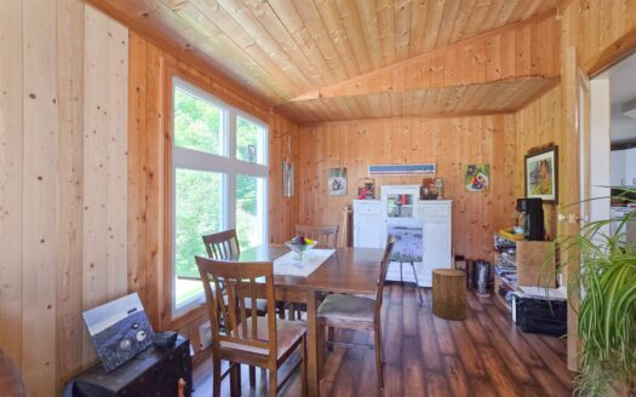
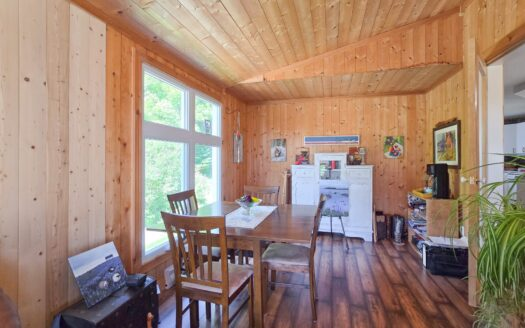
- stool (448, 292)
